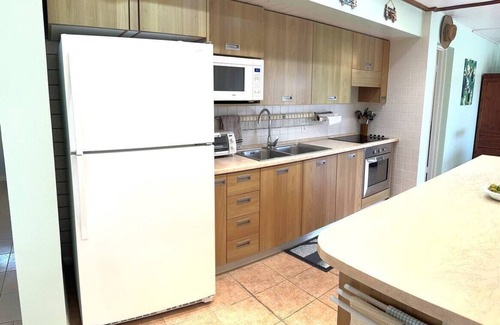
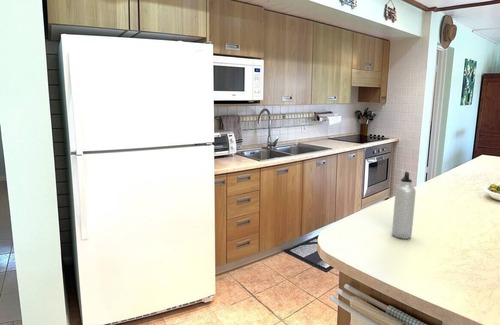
+ water bottle (404, 204)
